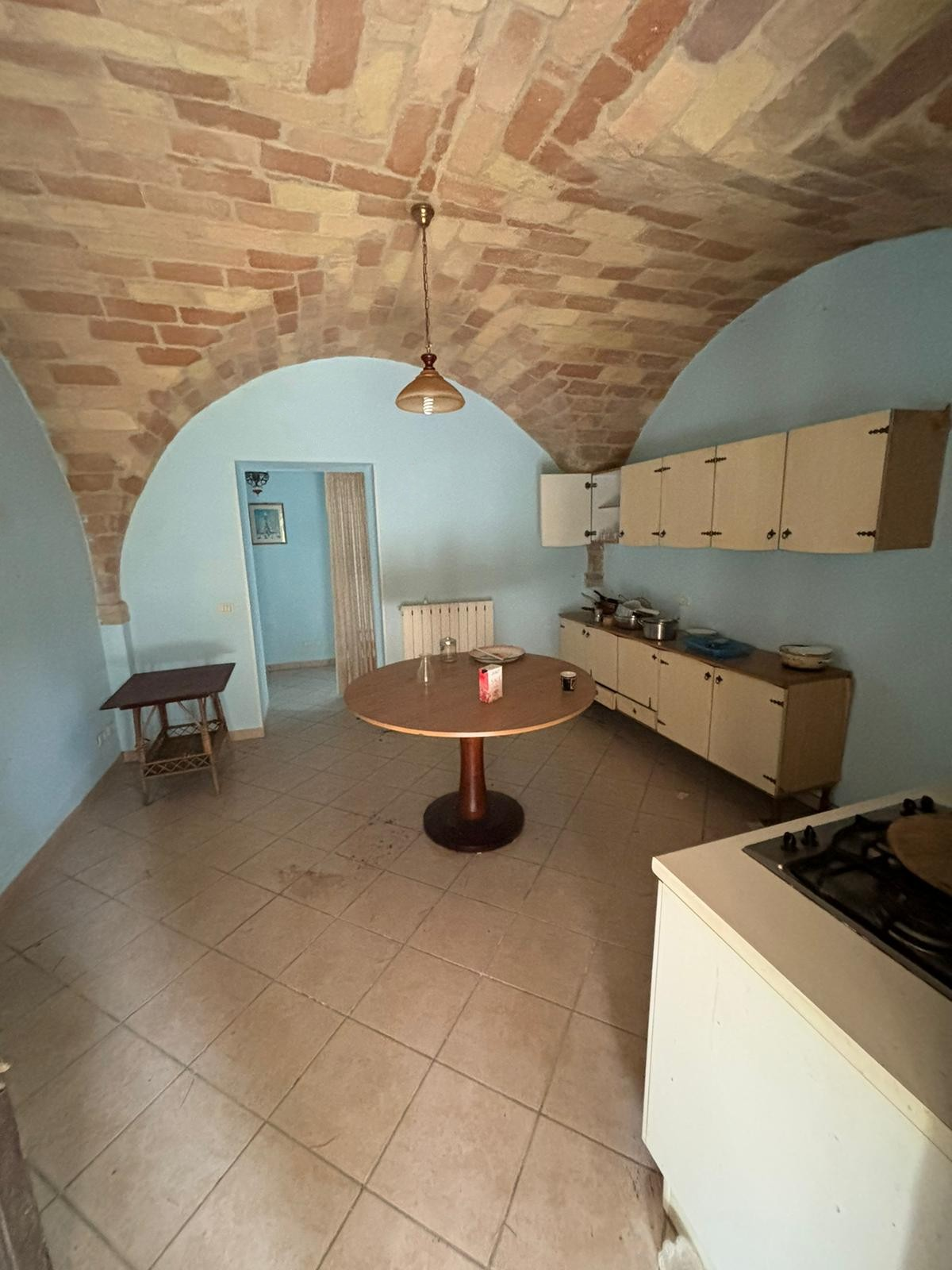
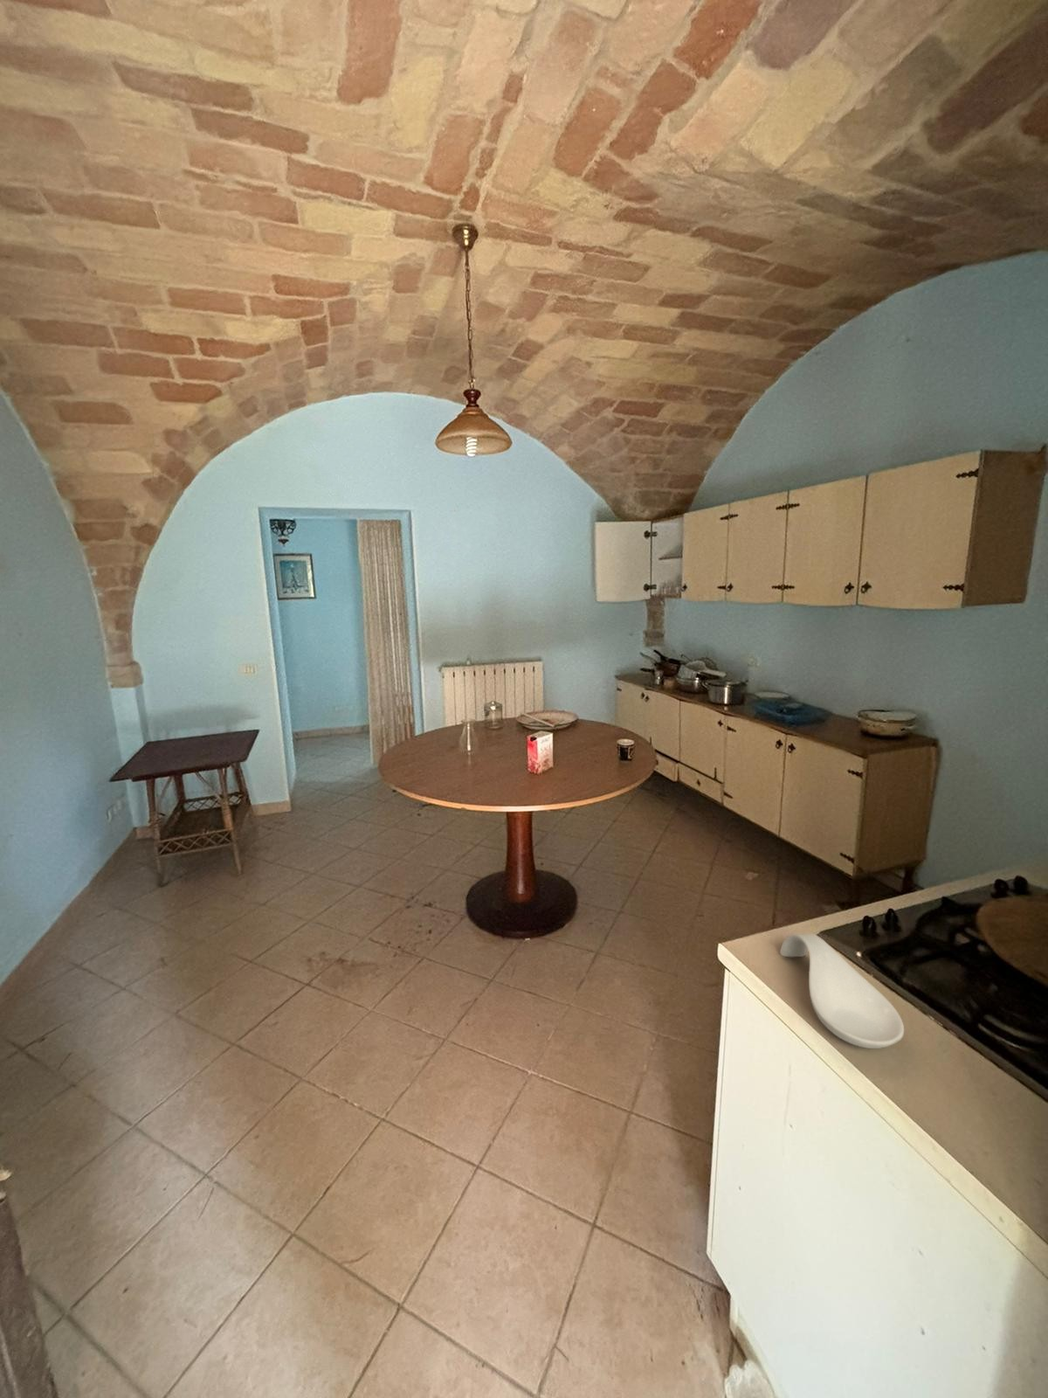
+ spoon rest (830, 982)
